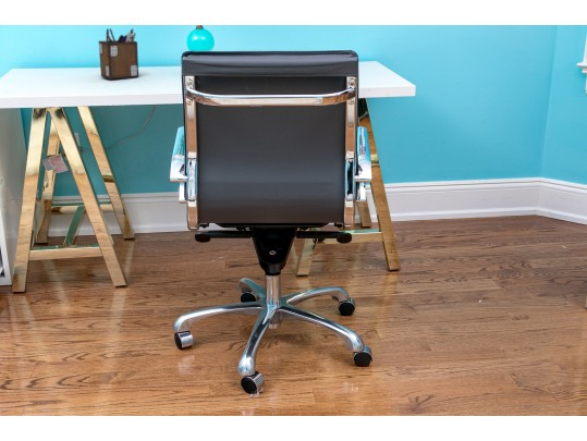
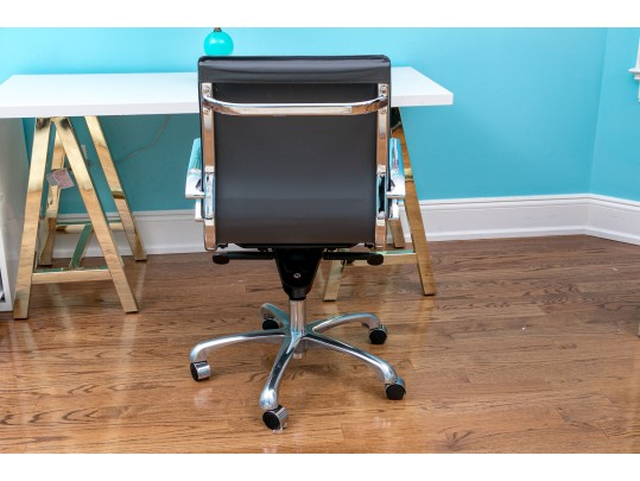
- desk organizer (118, 52)
